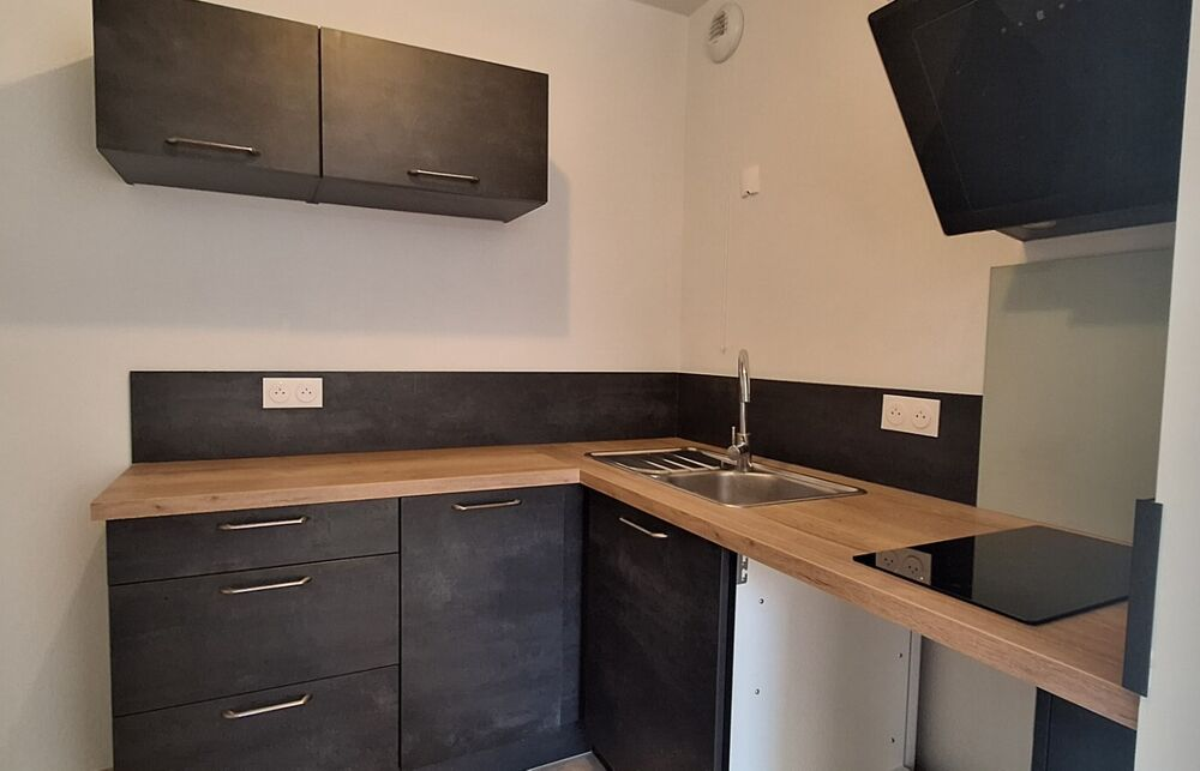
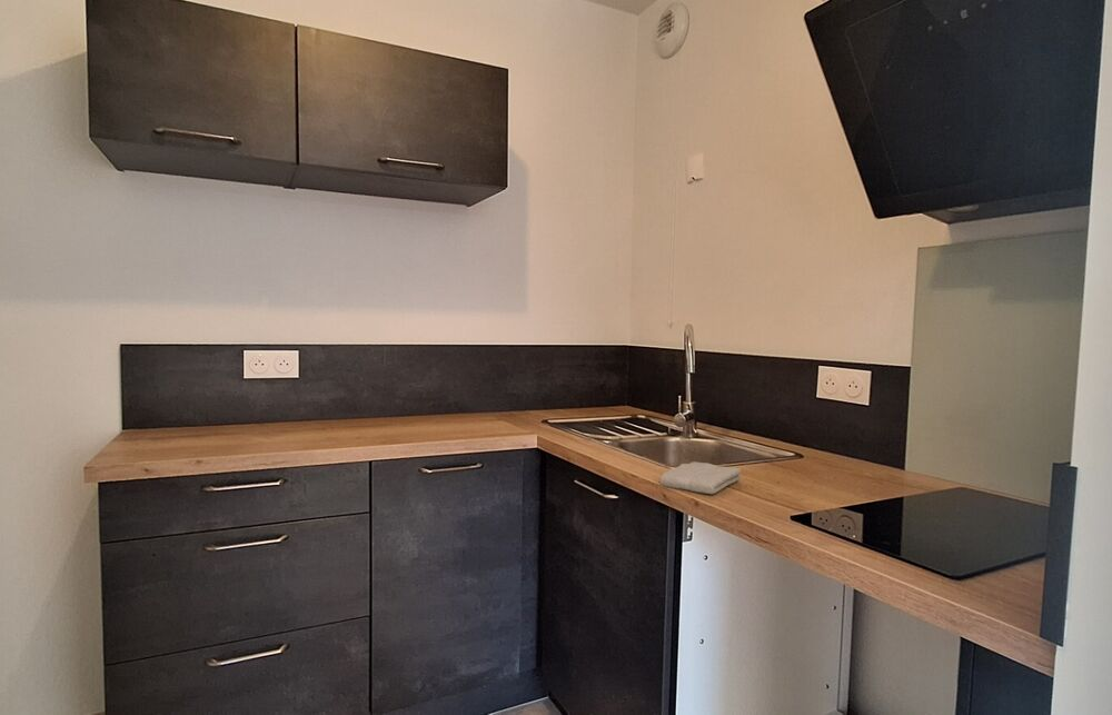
+ washcloth (702, 476)
